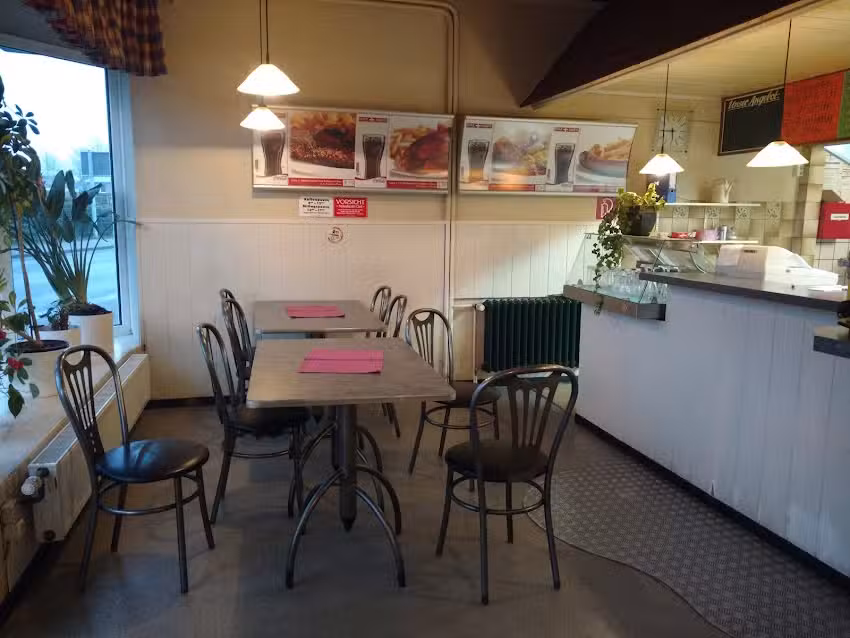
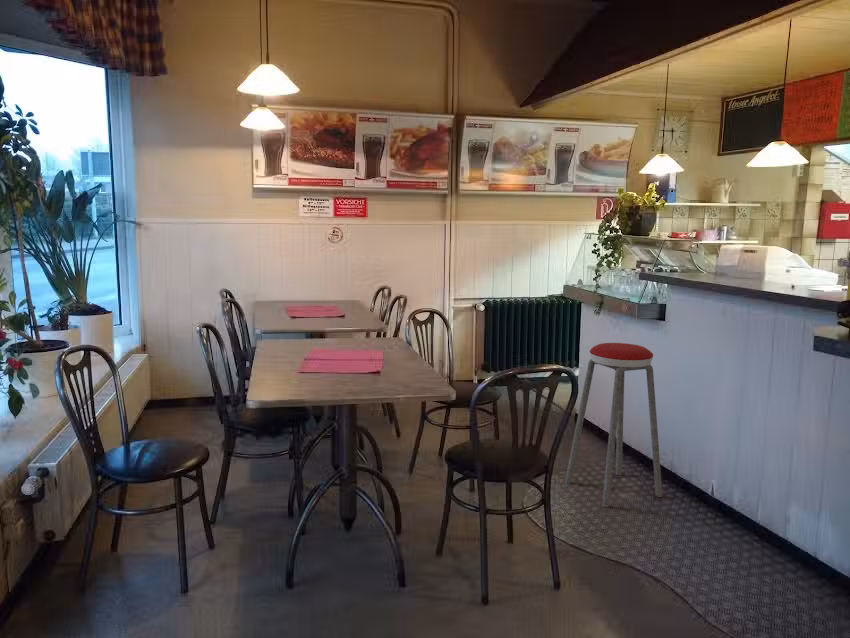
+ music stool (616, 418)
